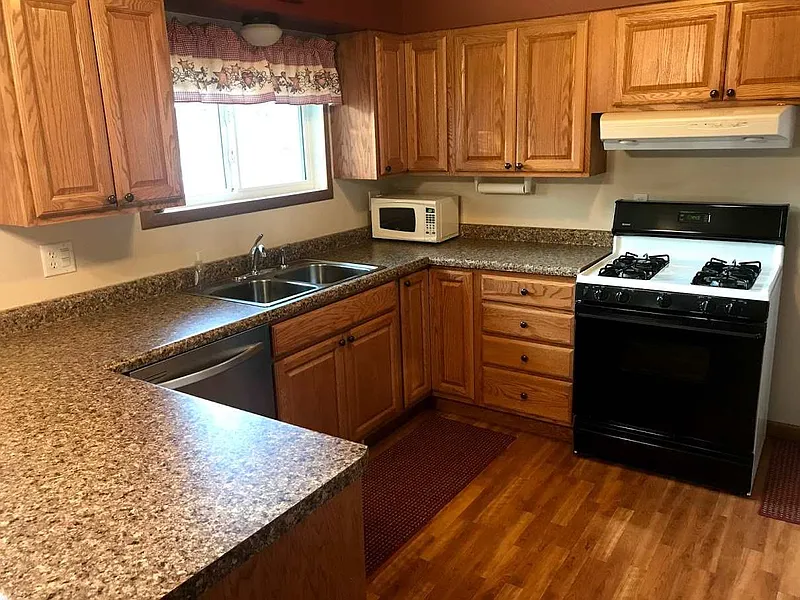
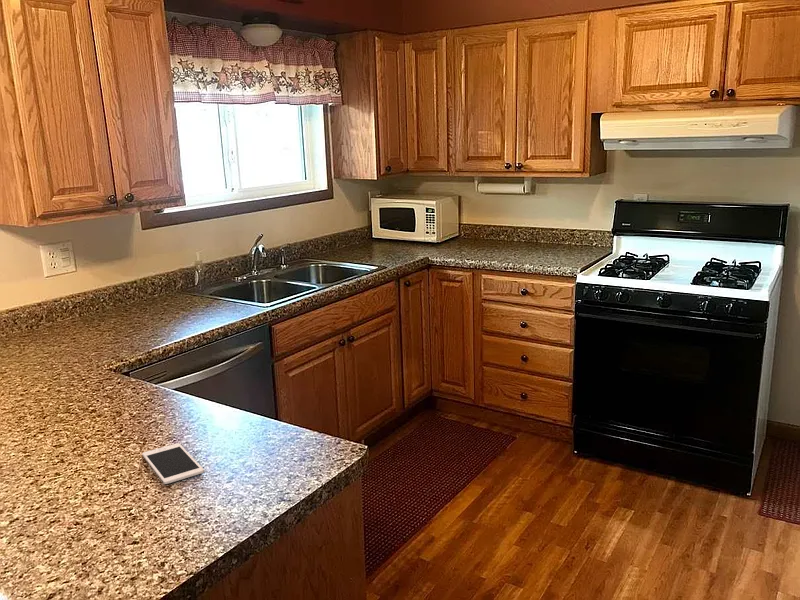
+ cell phone (172, 462)
